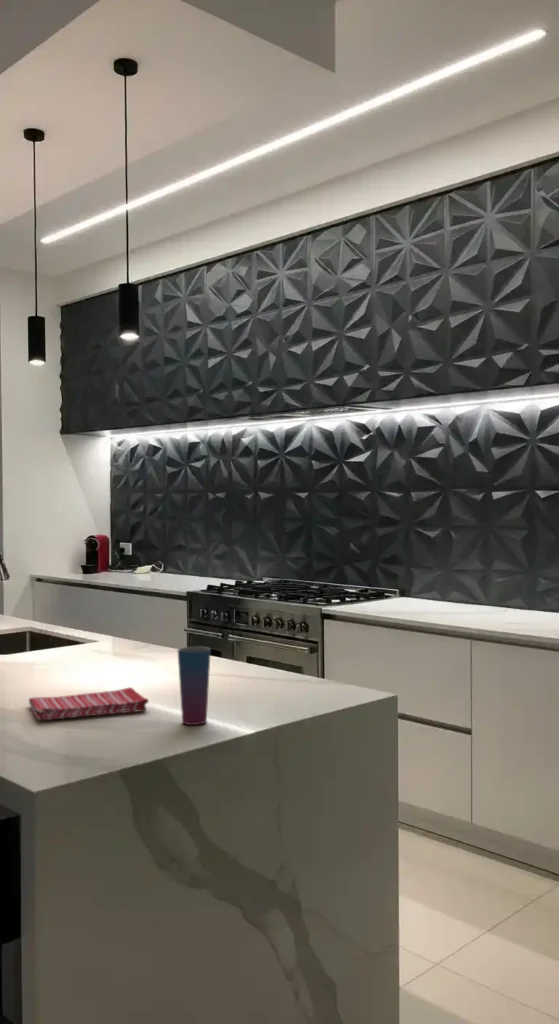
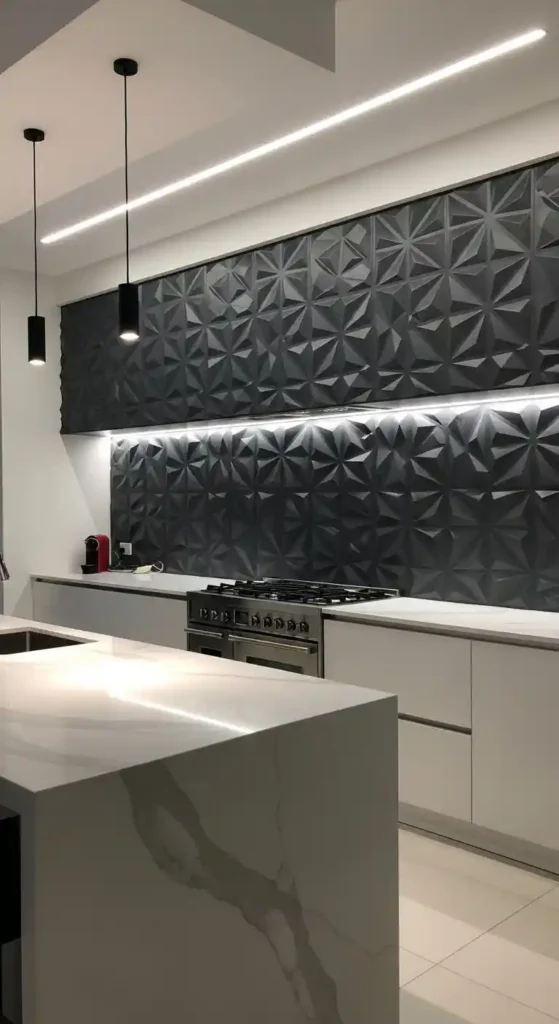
- dish towel (88, 702)
- cup (194, 685)
